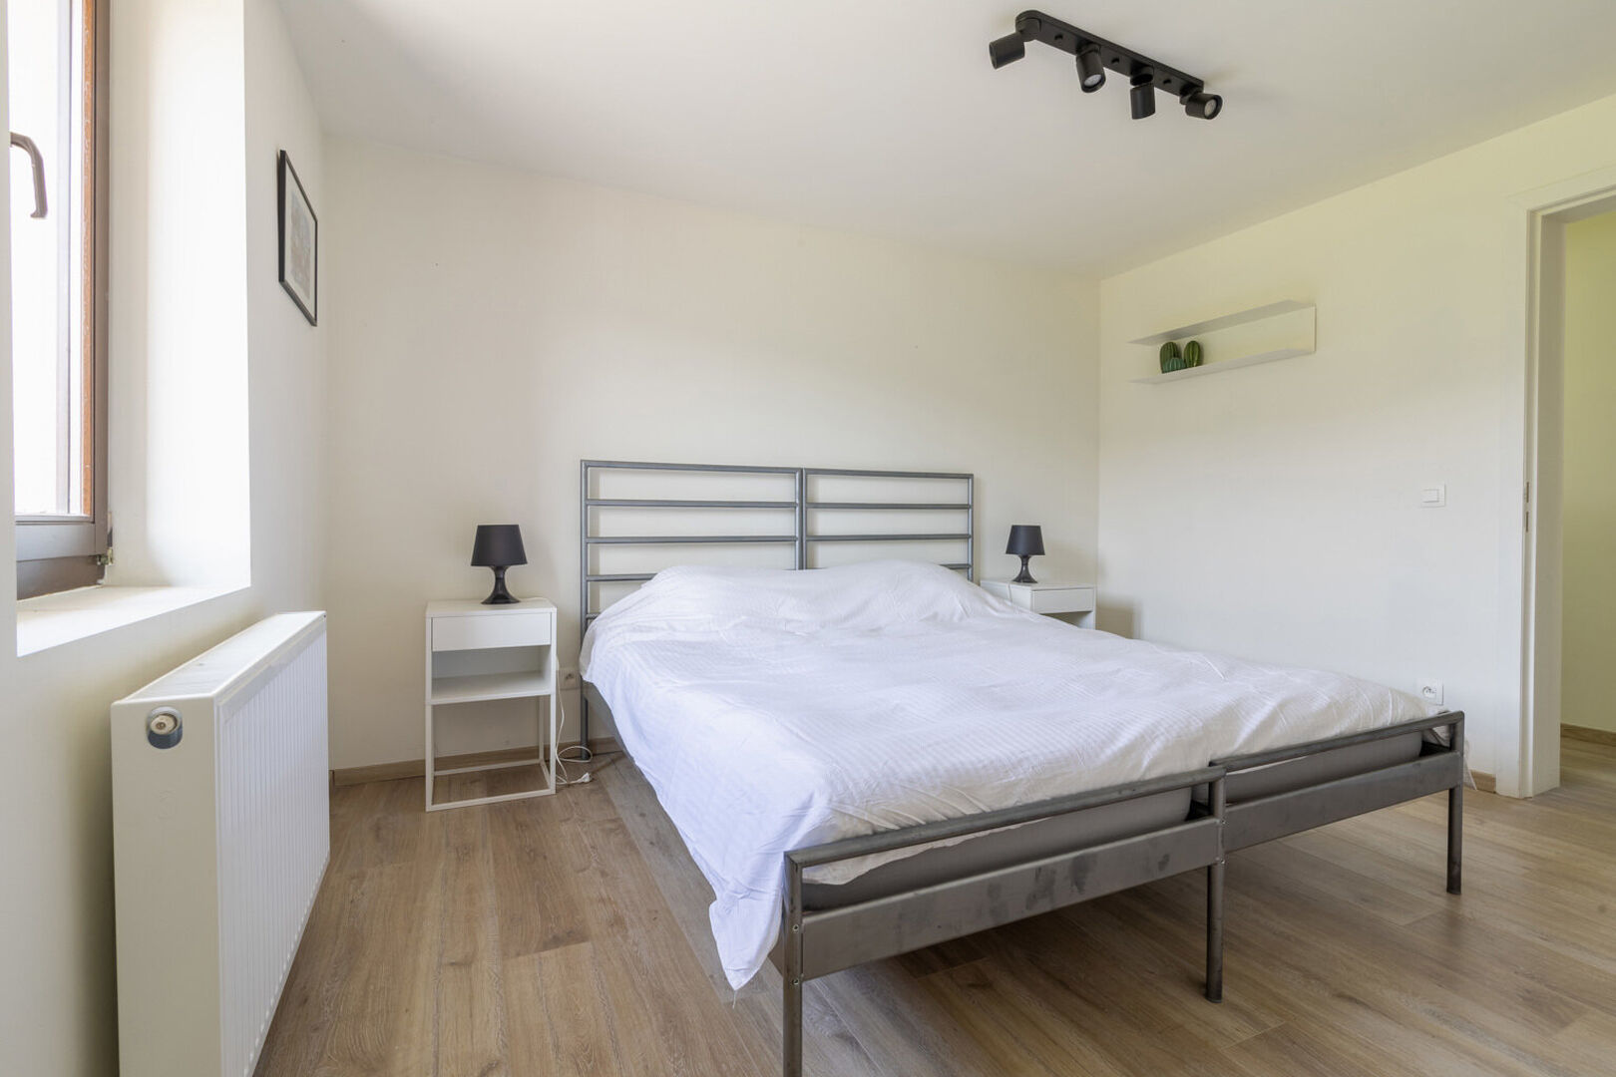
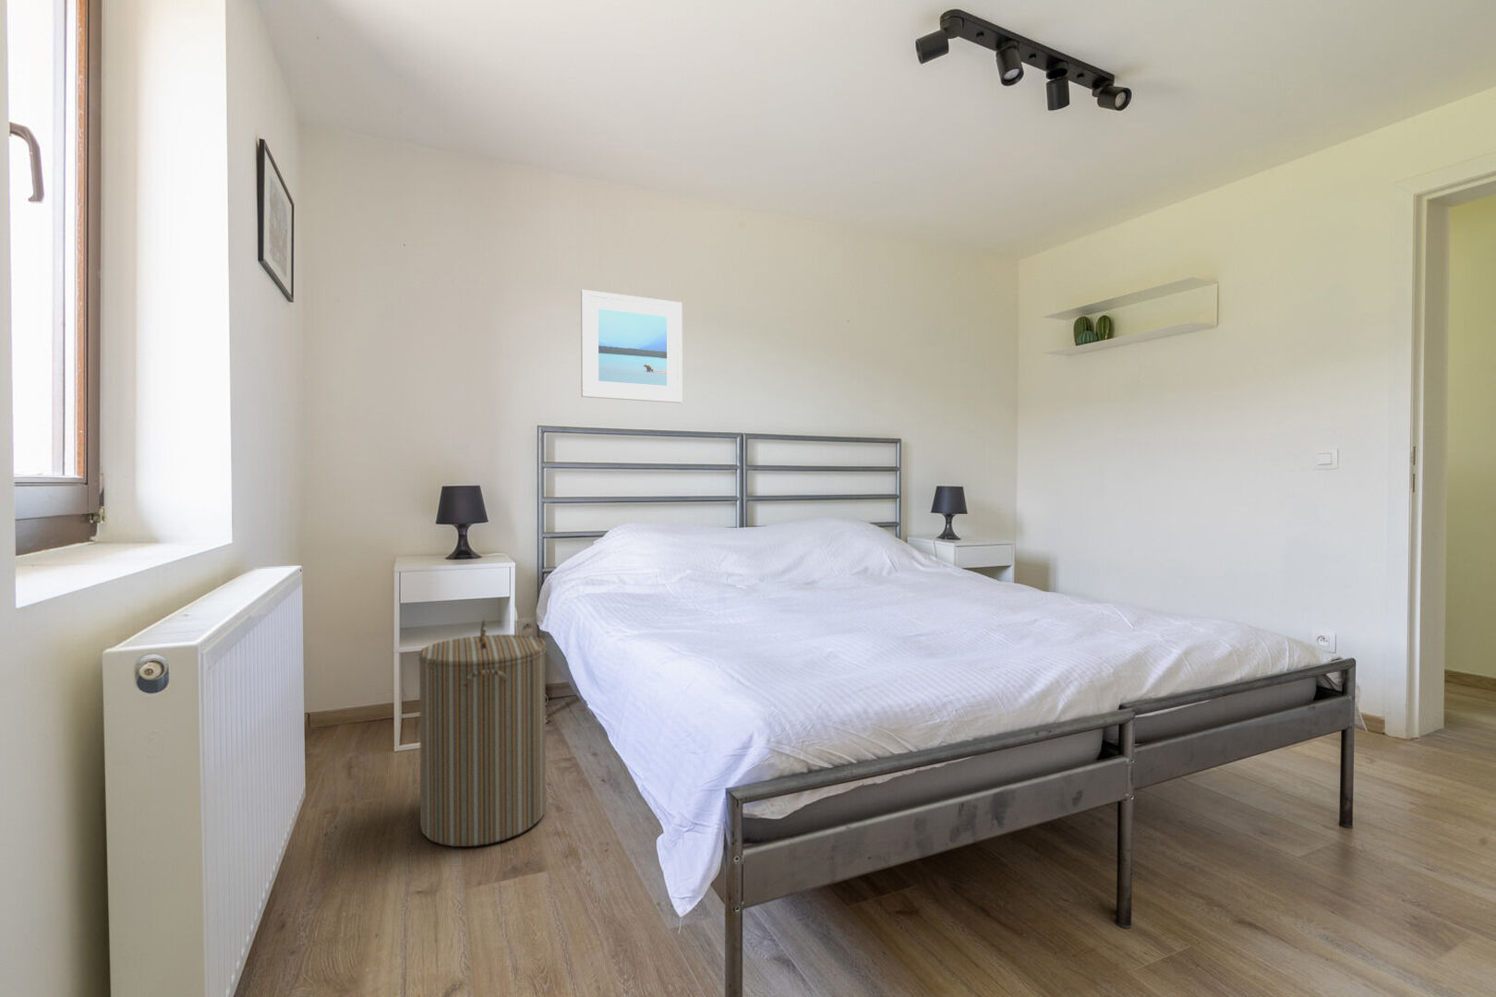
+ laundry hamper (484, 718)
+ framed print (632, 348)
